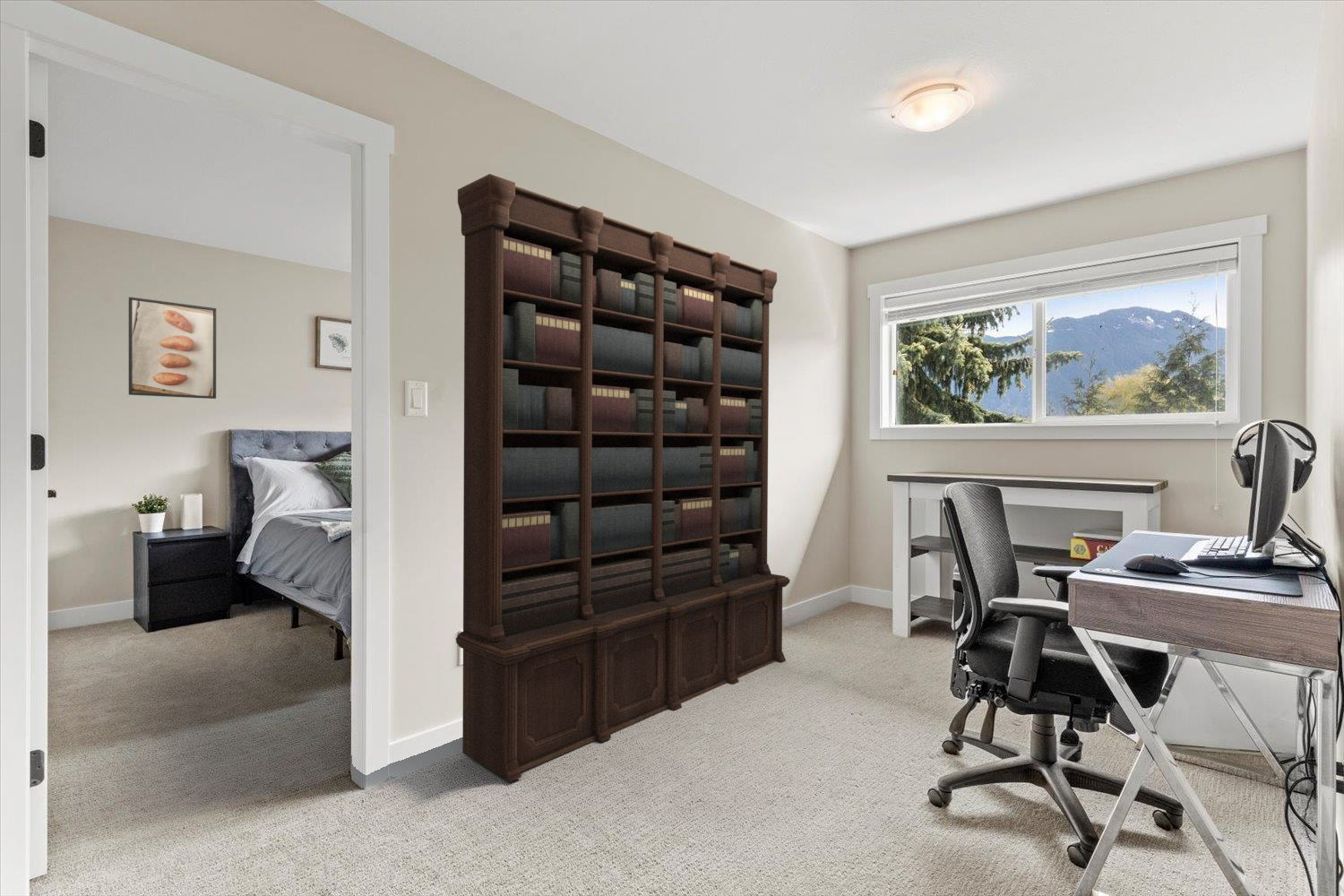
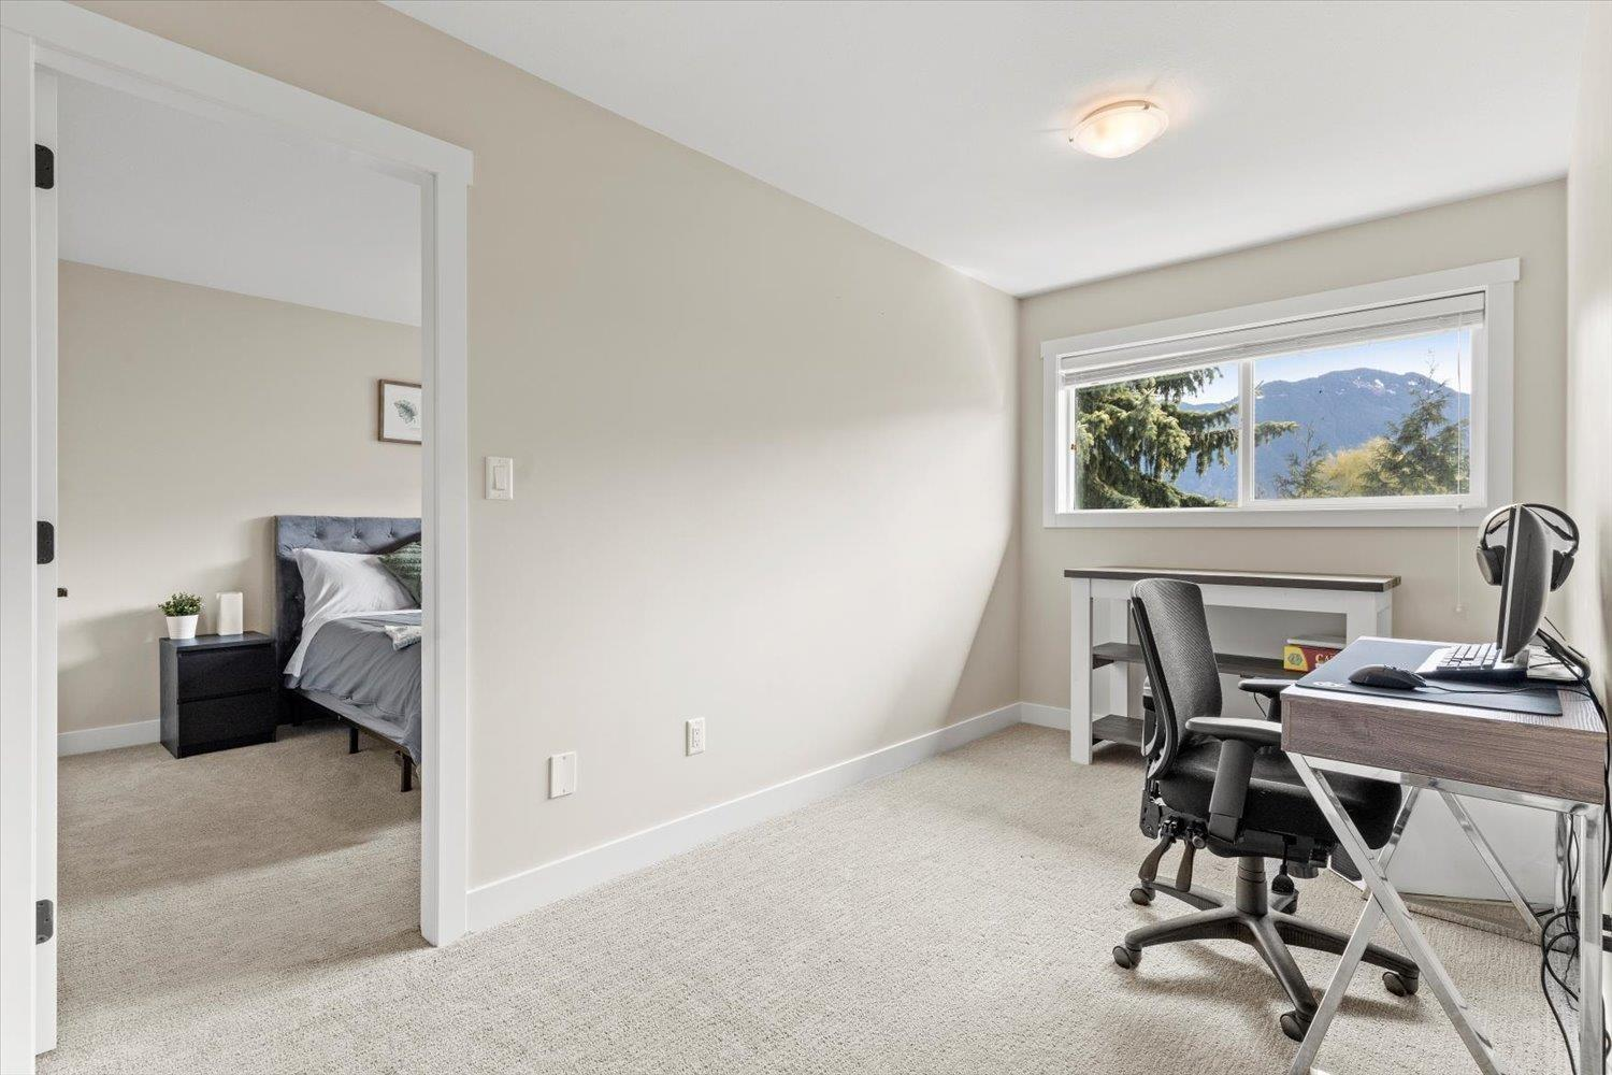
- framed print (174, 349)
- bookcase (654, 469)
